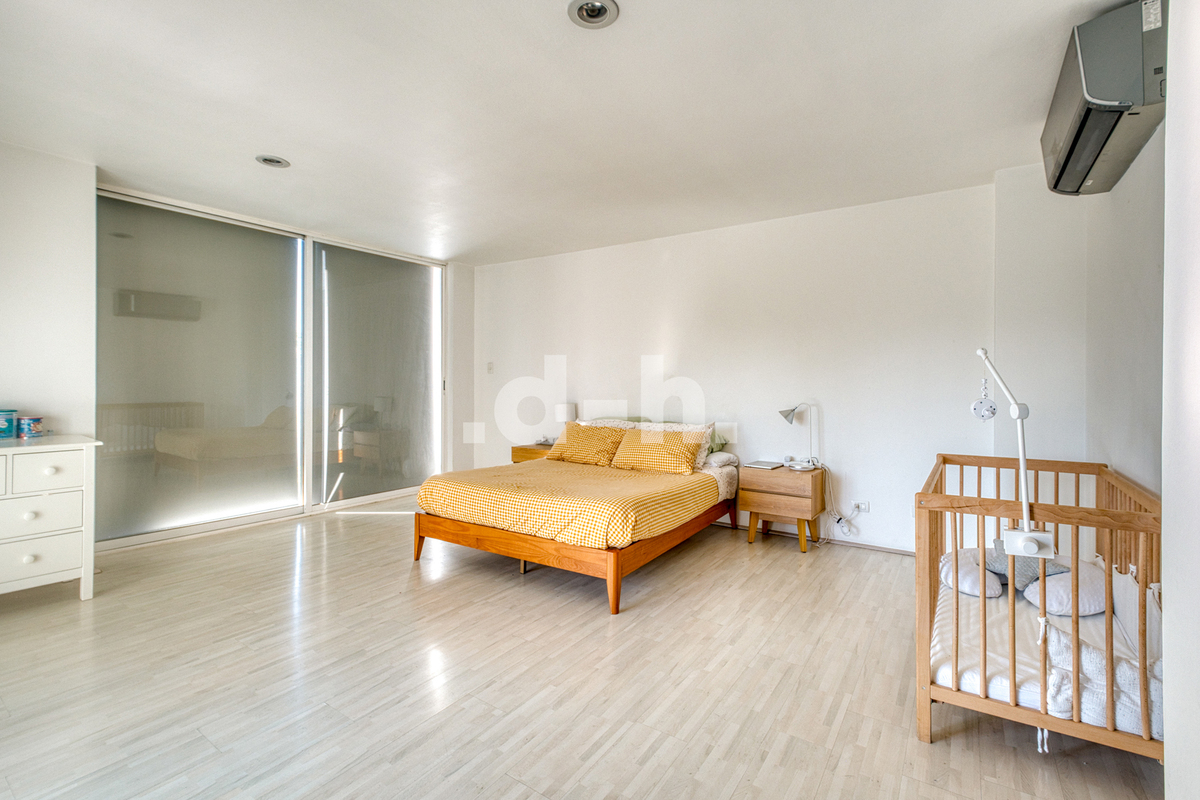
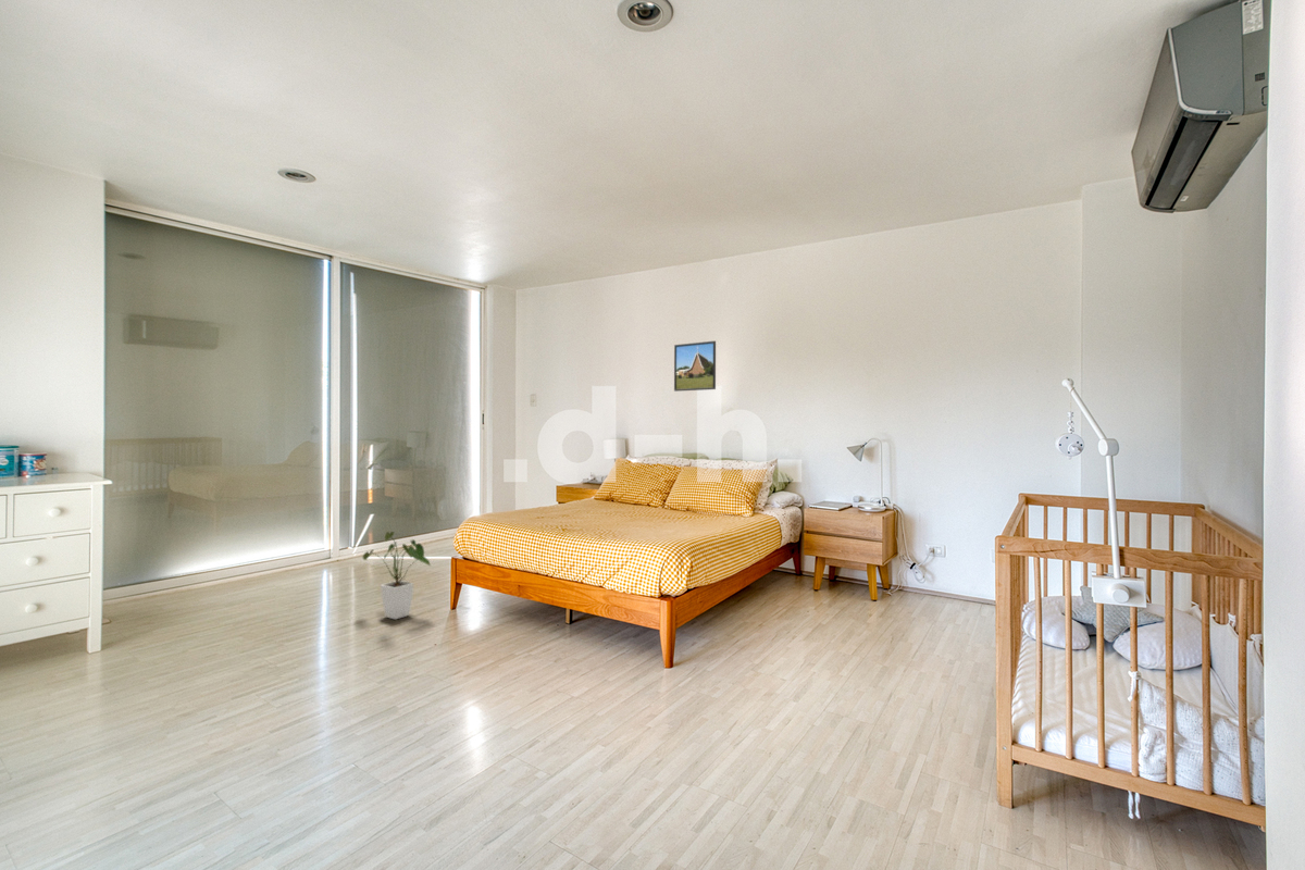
+ house plant (393, 576)
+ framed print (694, 366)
